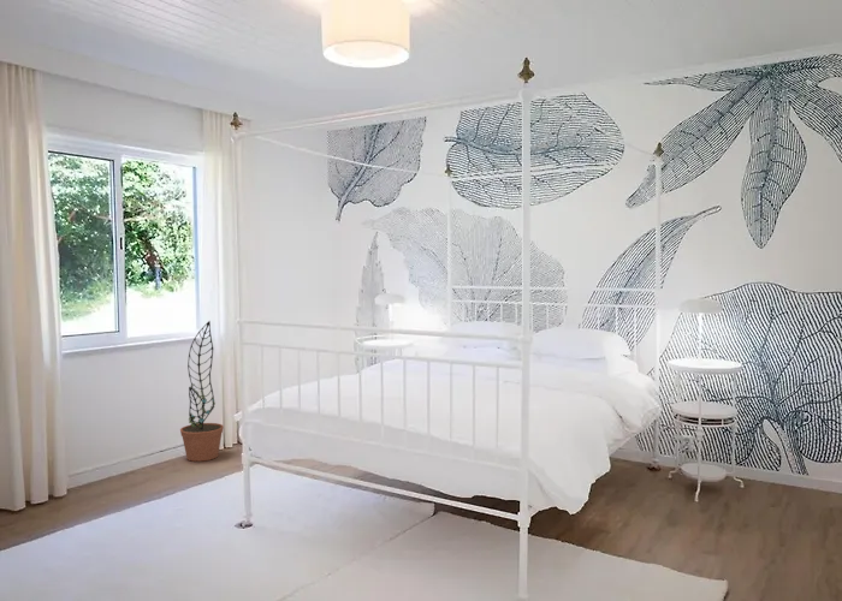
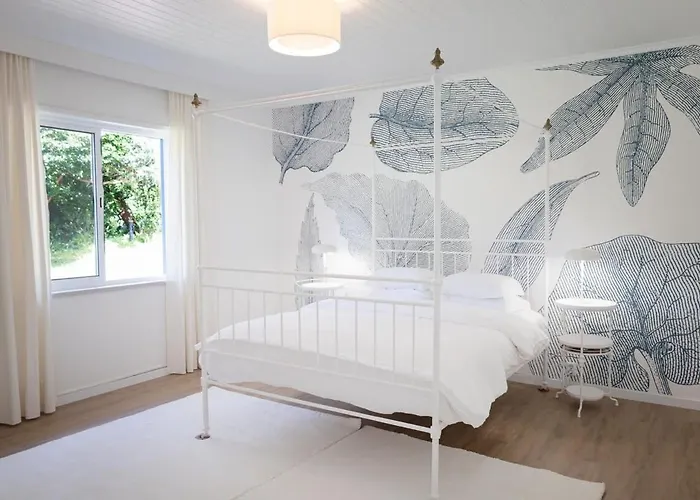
- decorative plant (201, 388)
